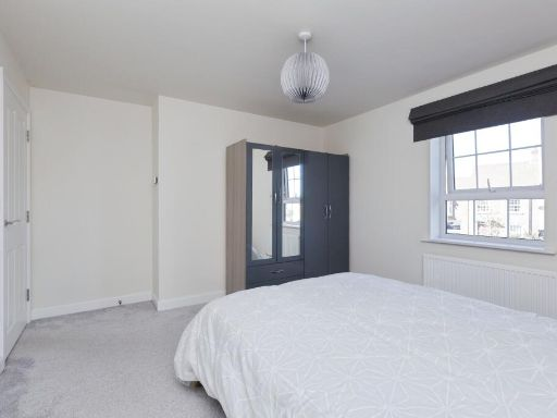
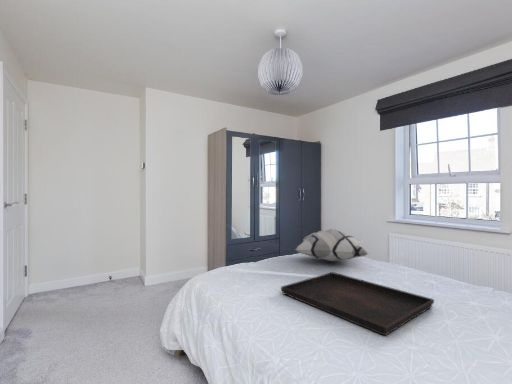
+ serving tray (352, 296)
+ decorative pillow (331, 245)
